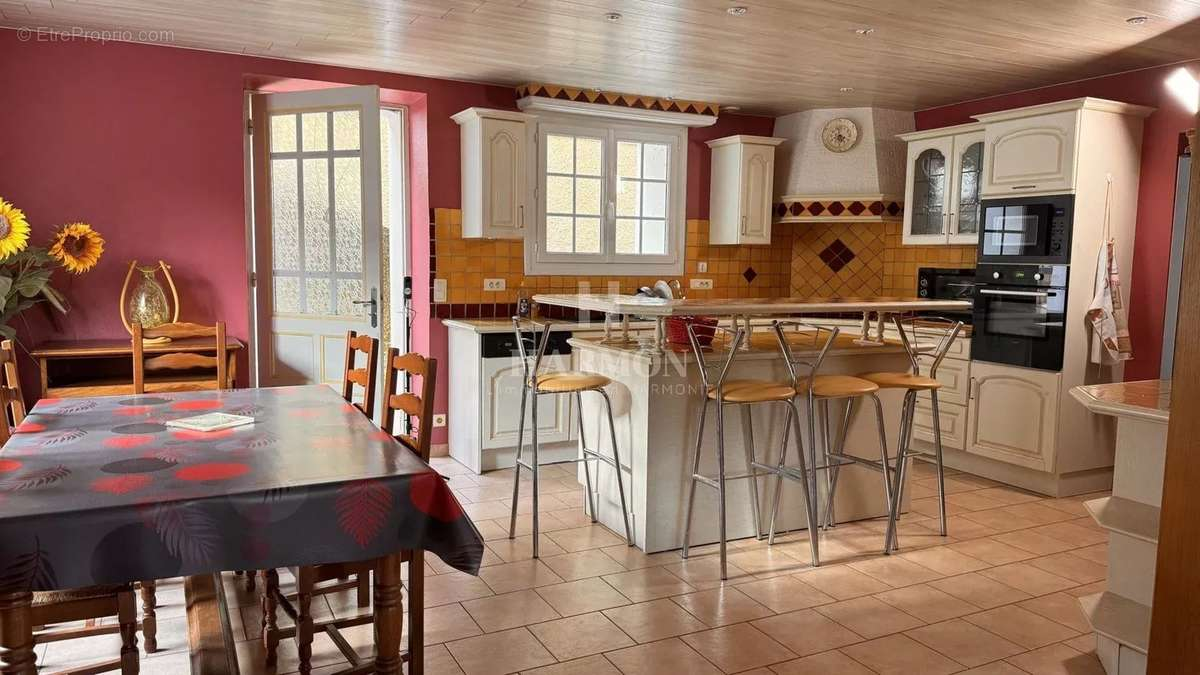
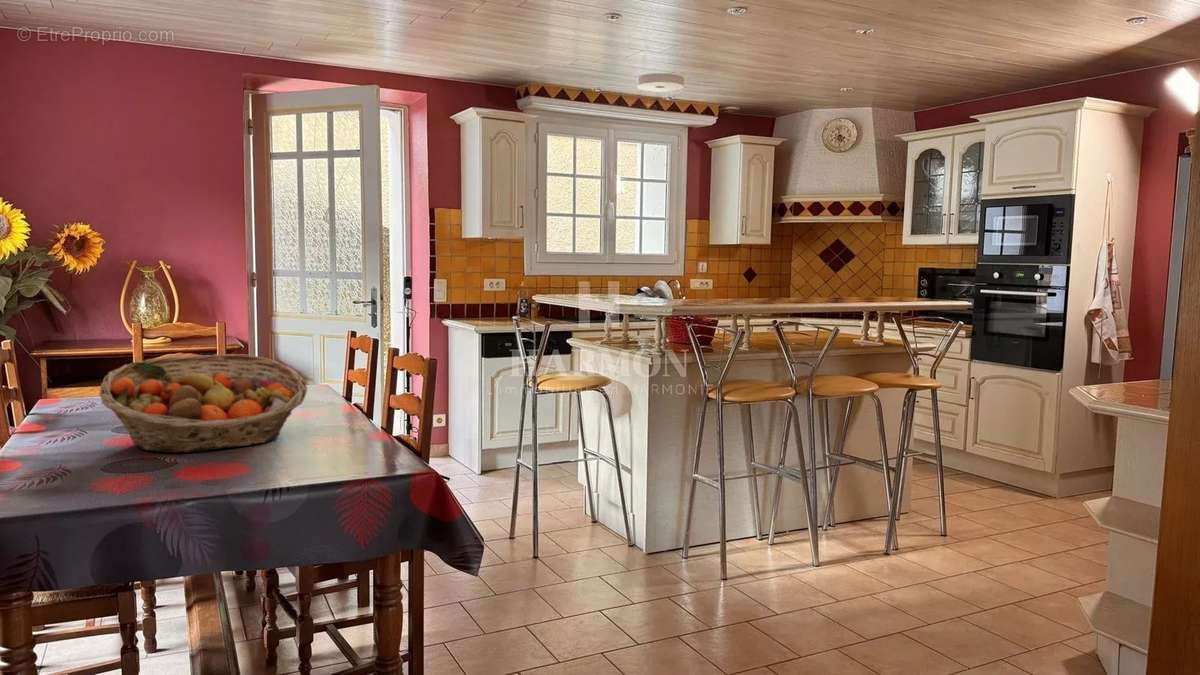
+ smoke detector (660, 82)
+ fruit basket (208, 400)
